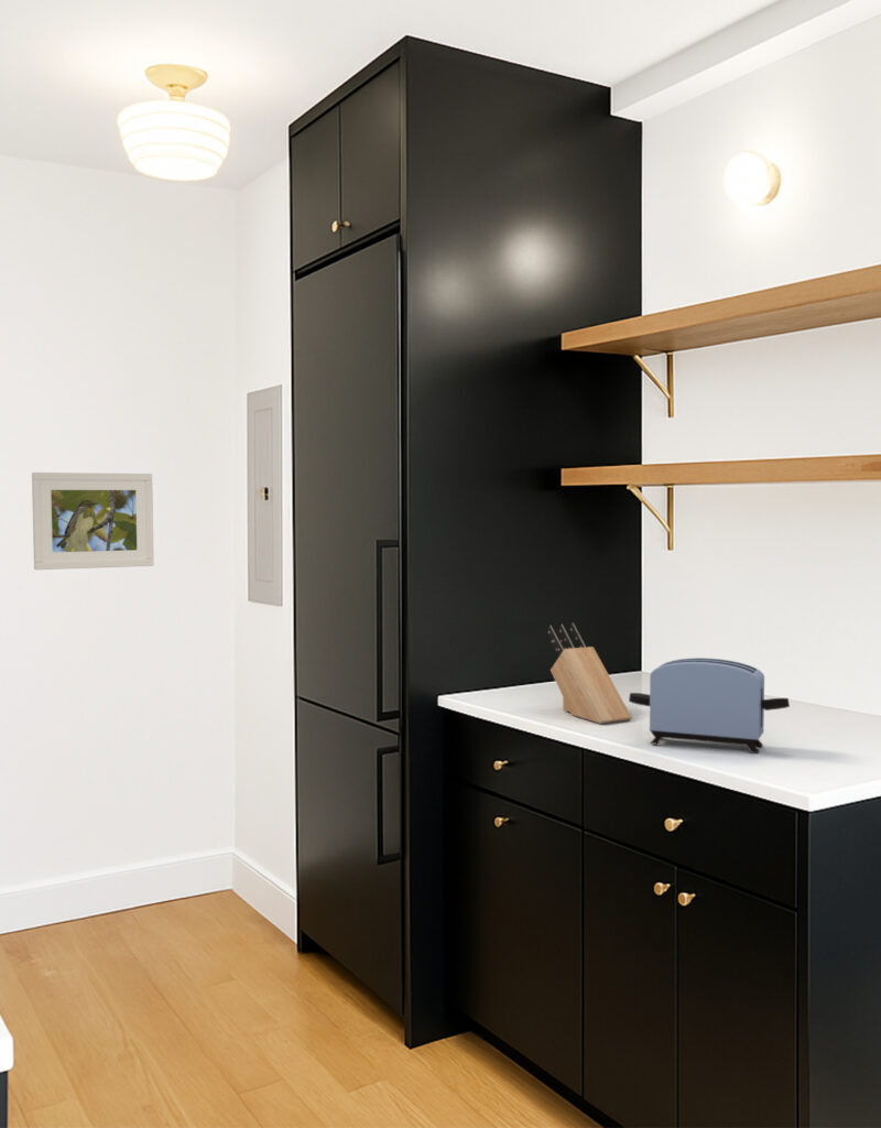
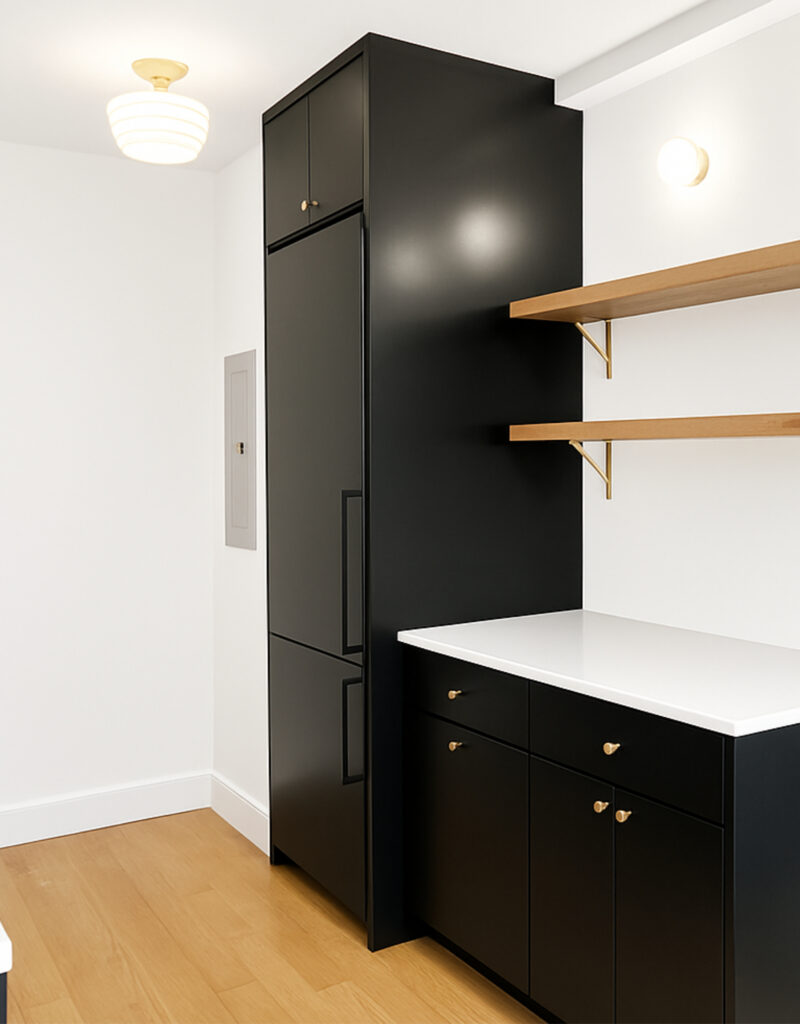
- knife block (585, 670)
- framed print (94, 520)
- toaster (707, 702)
